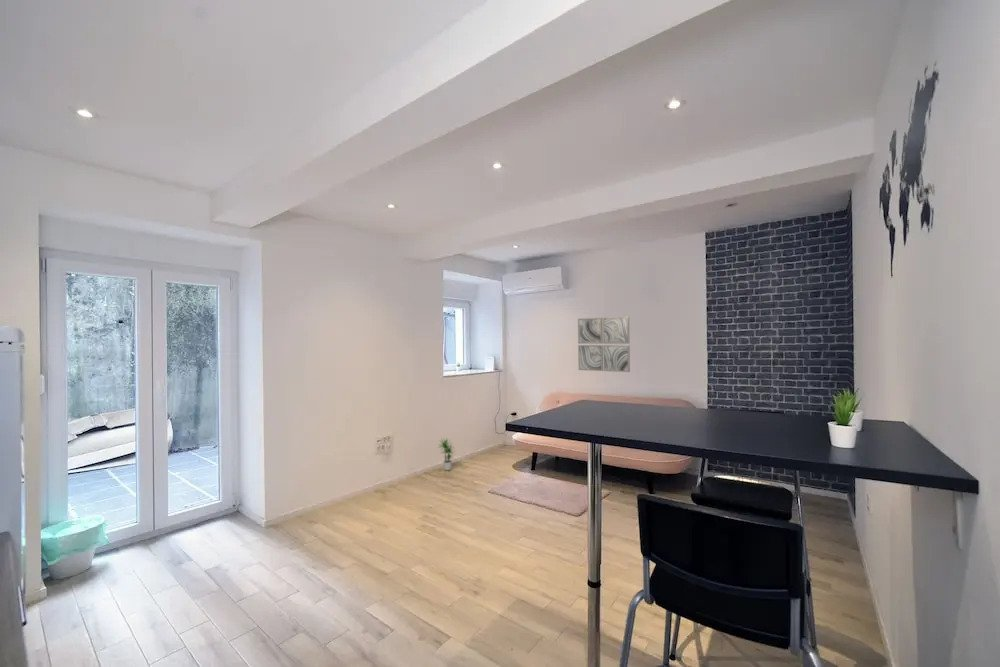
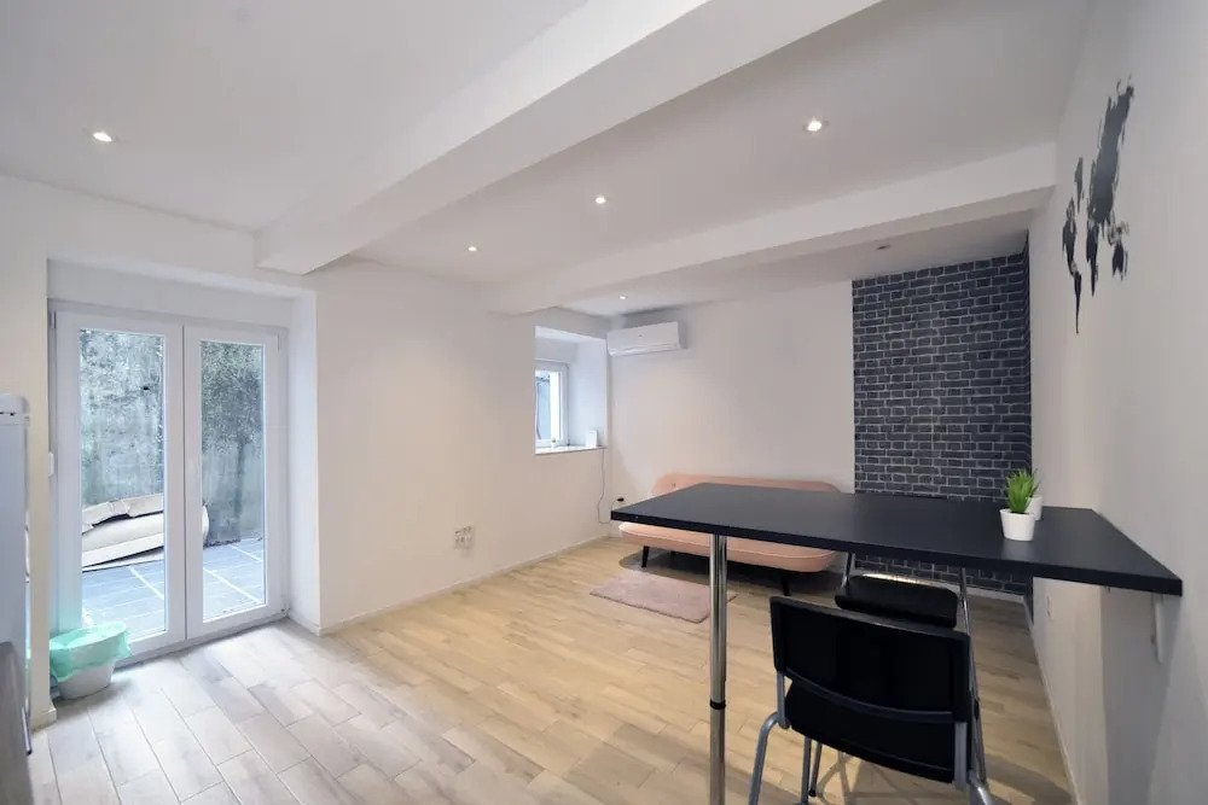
- potted plant (447, 453)
- wall art (602, 343)
